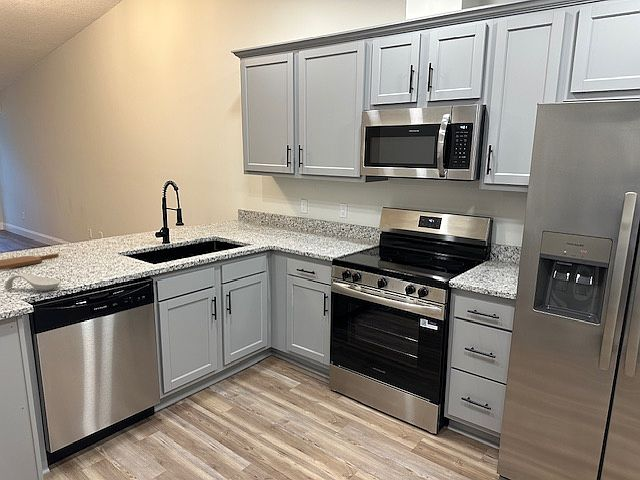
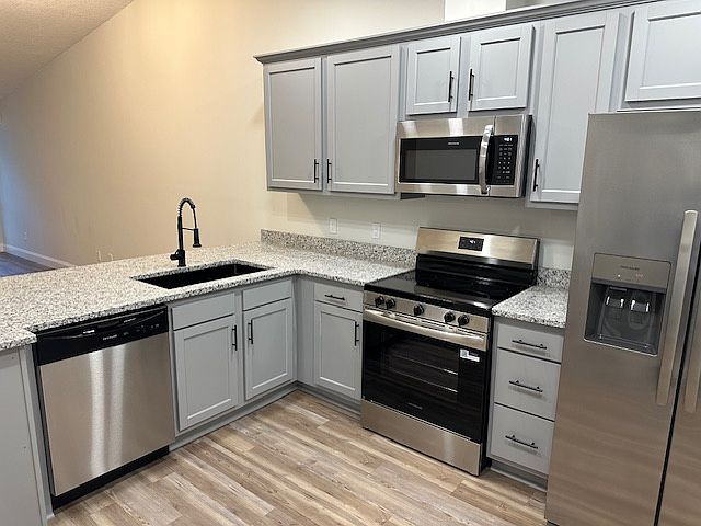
- cutting board (23, 261)
- spoon rest (32, 282)
